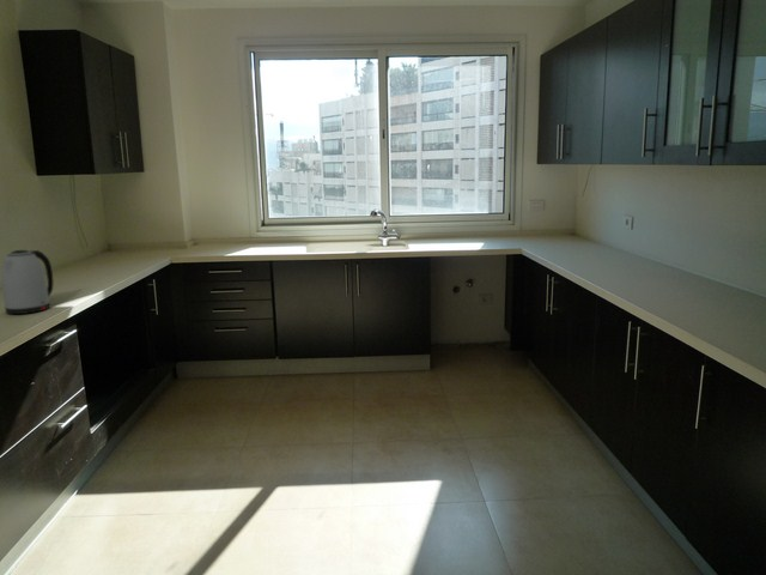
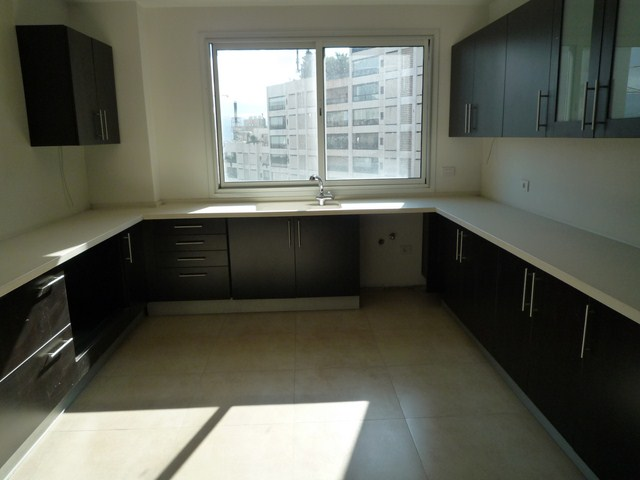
- kettle (30, 278)
